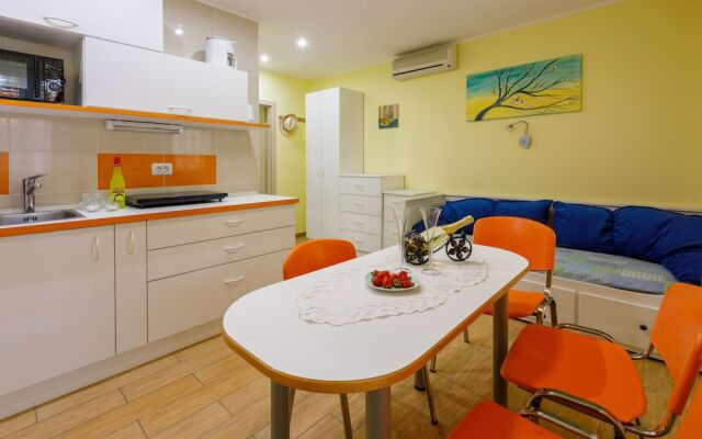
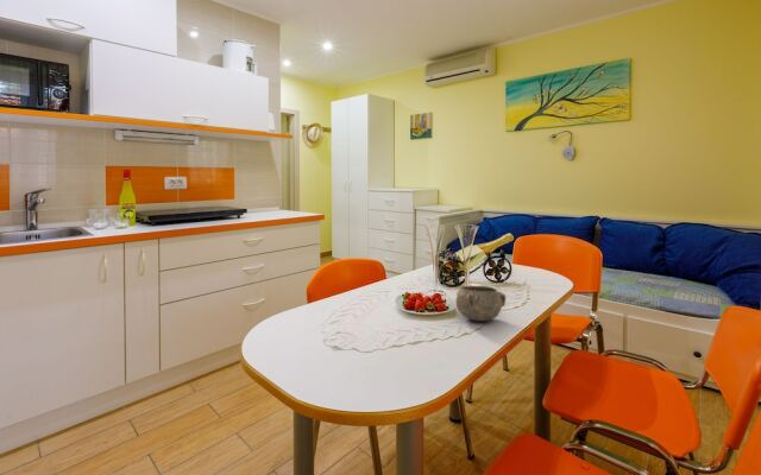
+ decorative bowl (479, 303)
